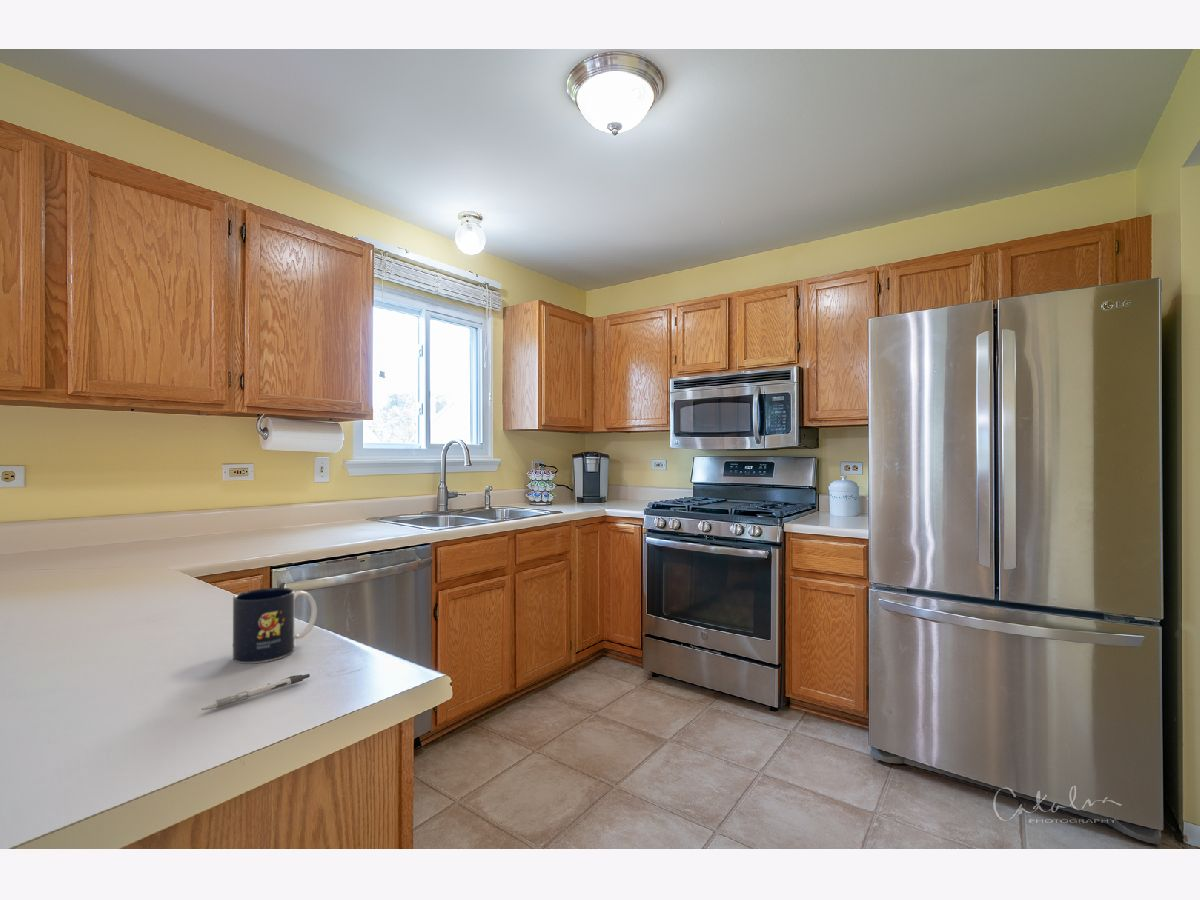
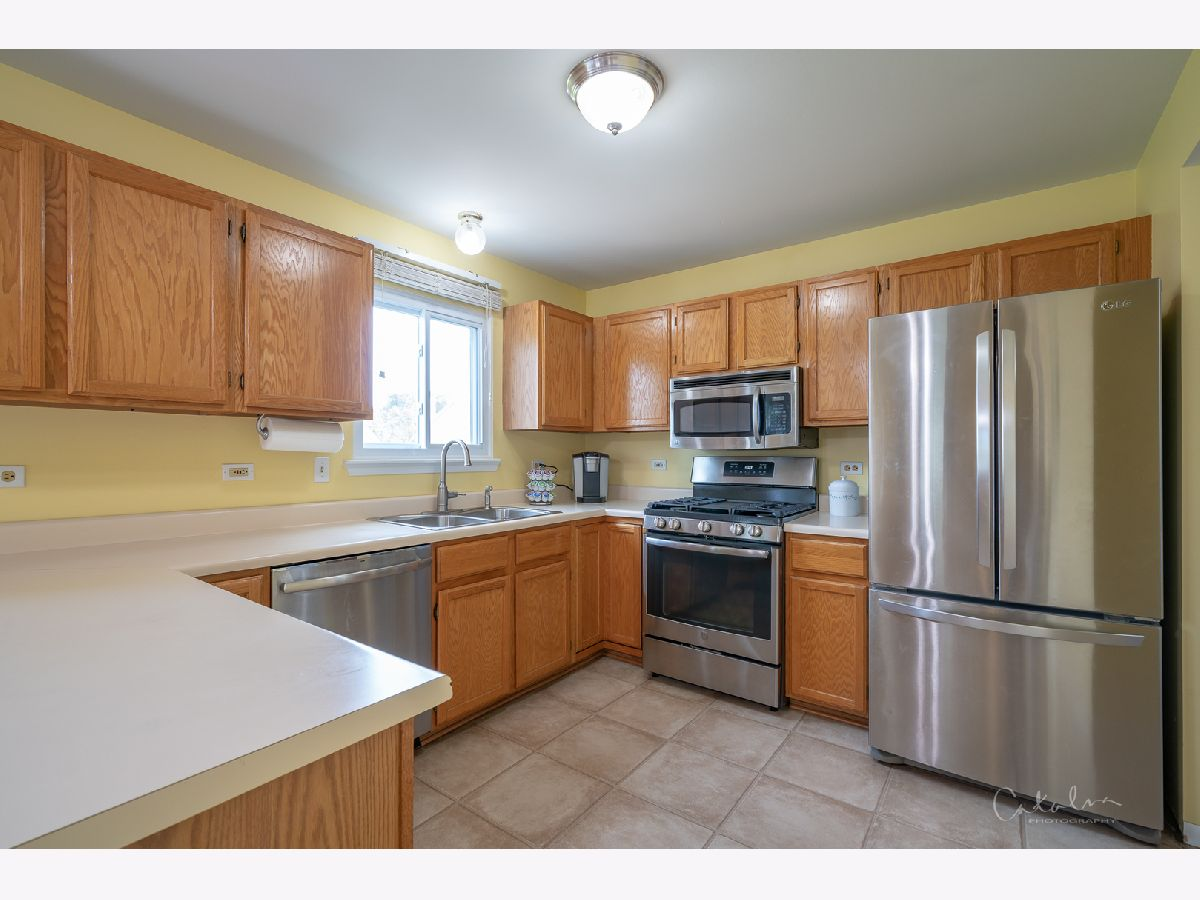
- pen (258, 690)
- mug (277, 620)
